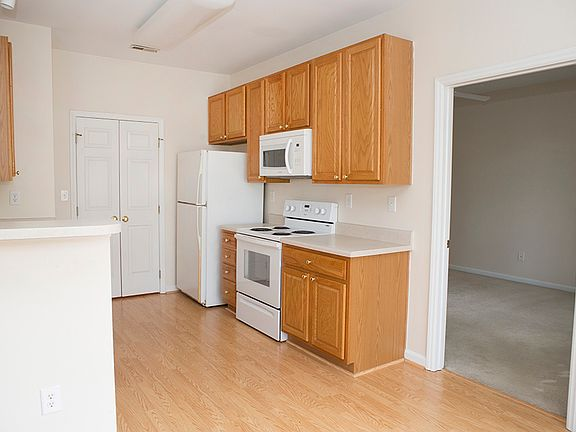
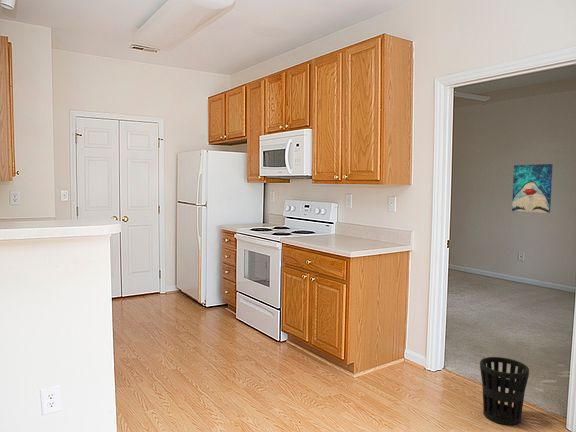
+ wastebasket (503, 390)
+ wall art (531, 188)
